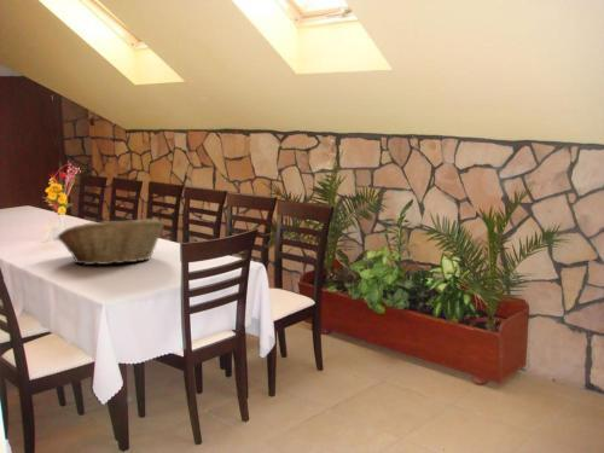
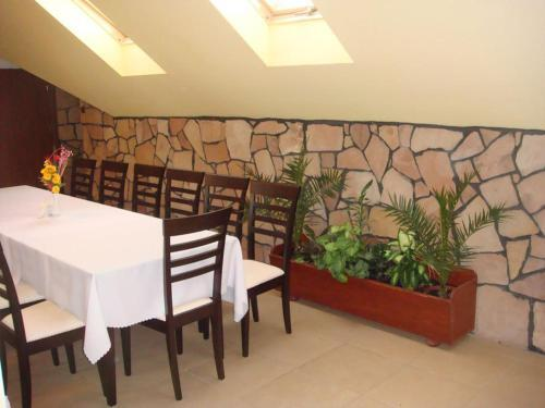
- fruit basket (112, 239)
